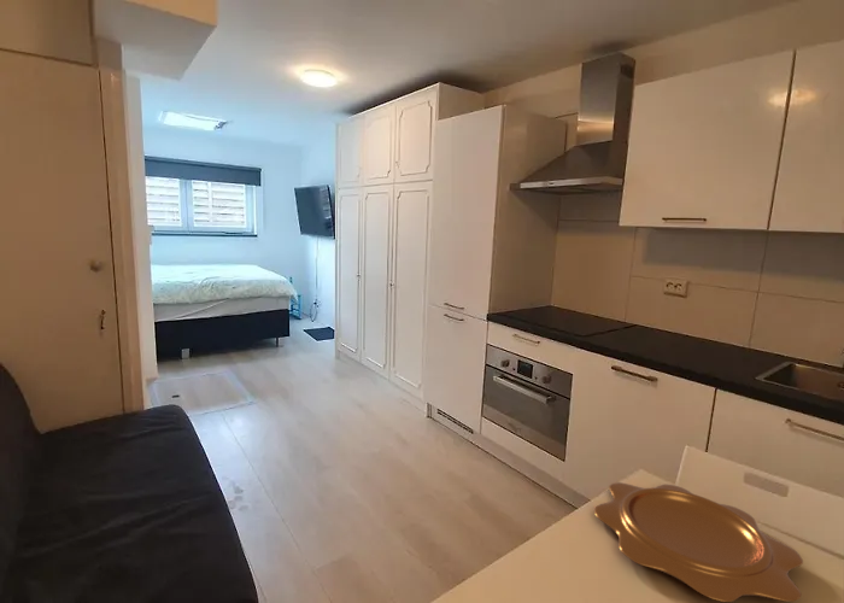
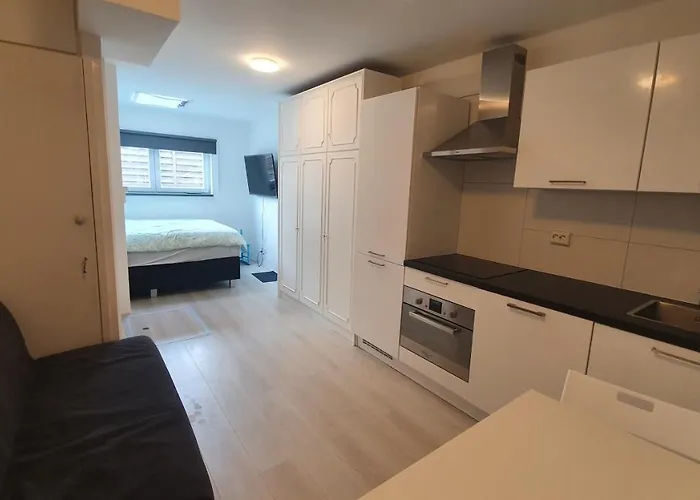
- decorative bowl (688, 529)
